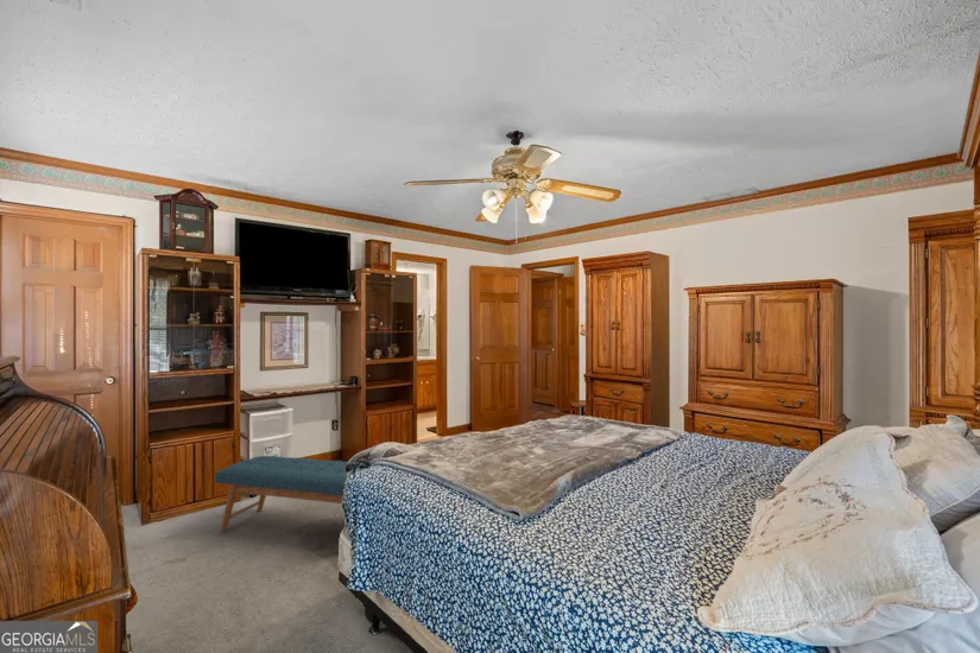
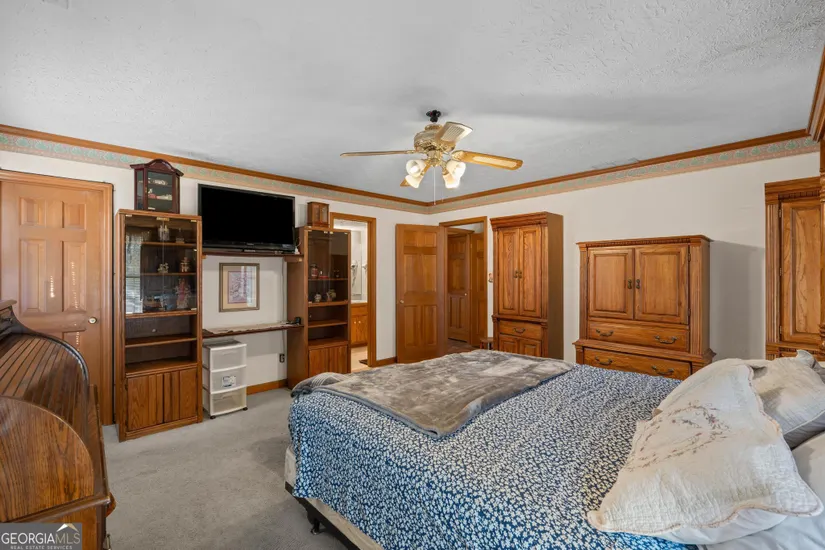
- bench (304, 496)
